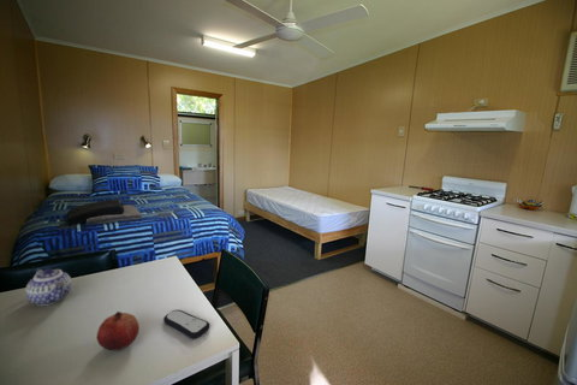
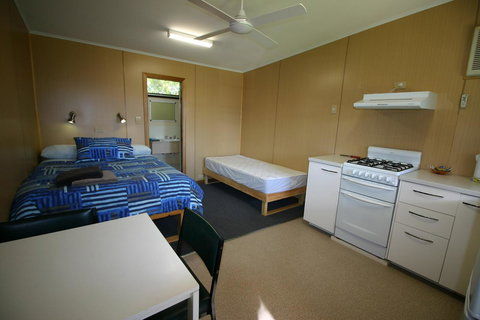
- teapot (49, 284)
- remote control (185, 322)
- fruit (118, 330)
